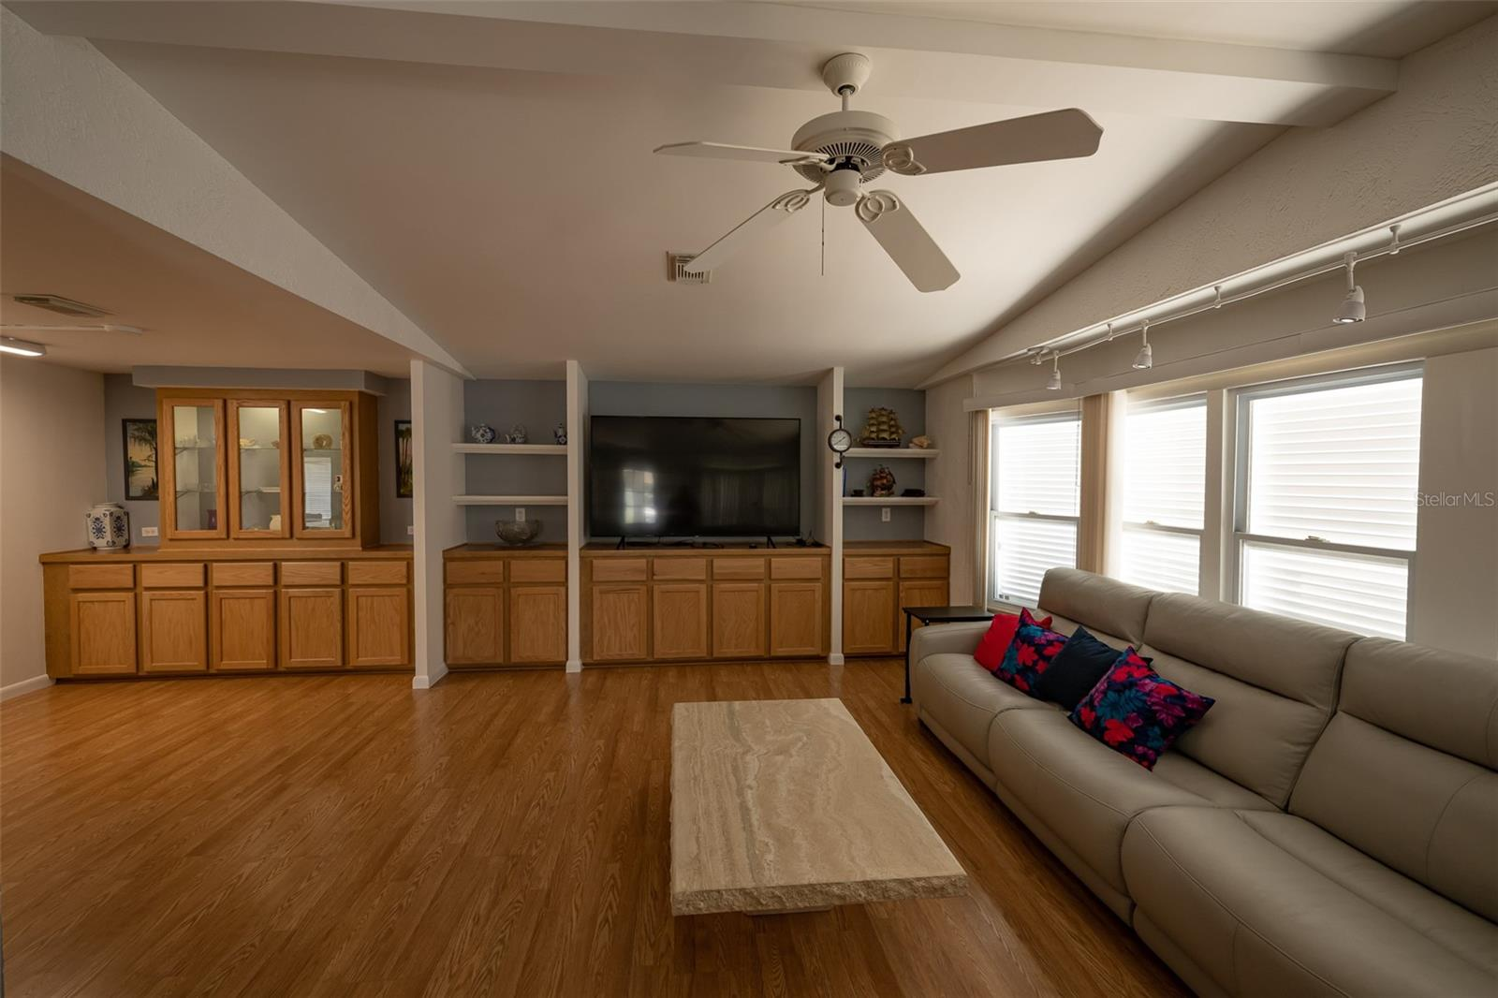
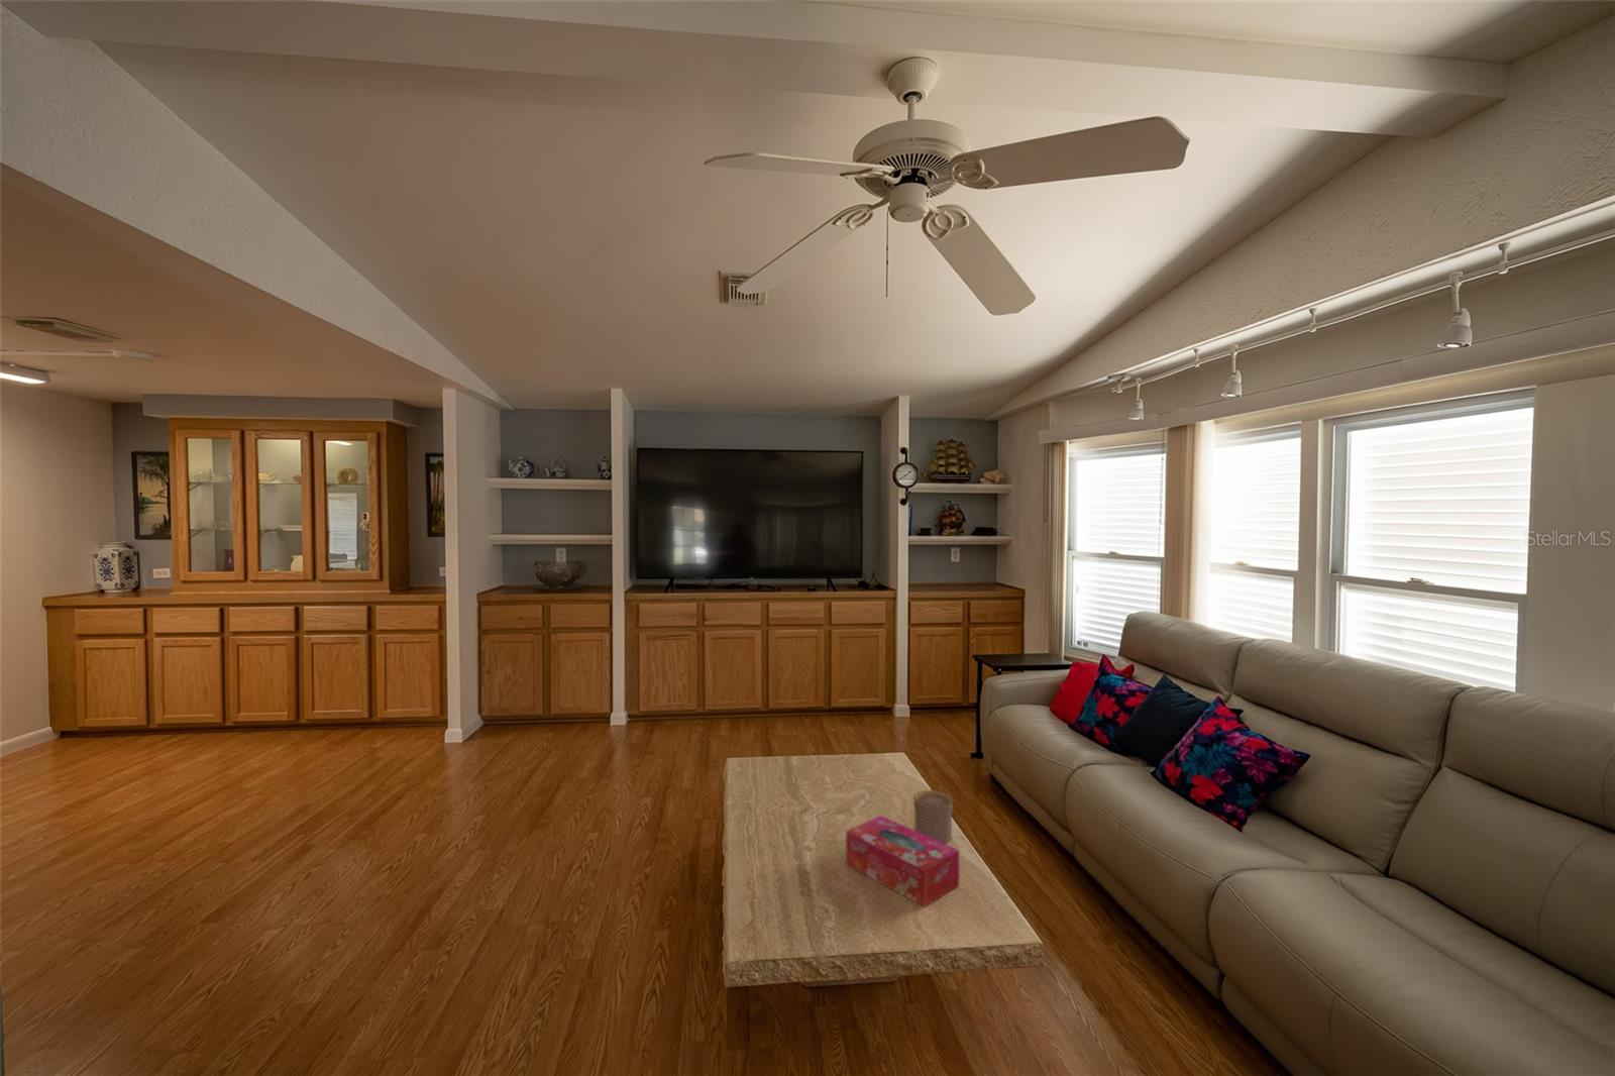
+ tissue box (901, 857)
+ cup (933, 817)
